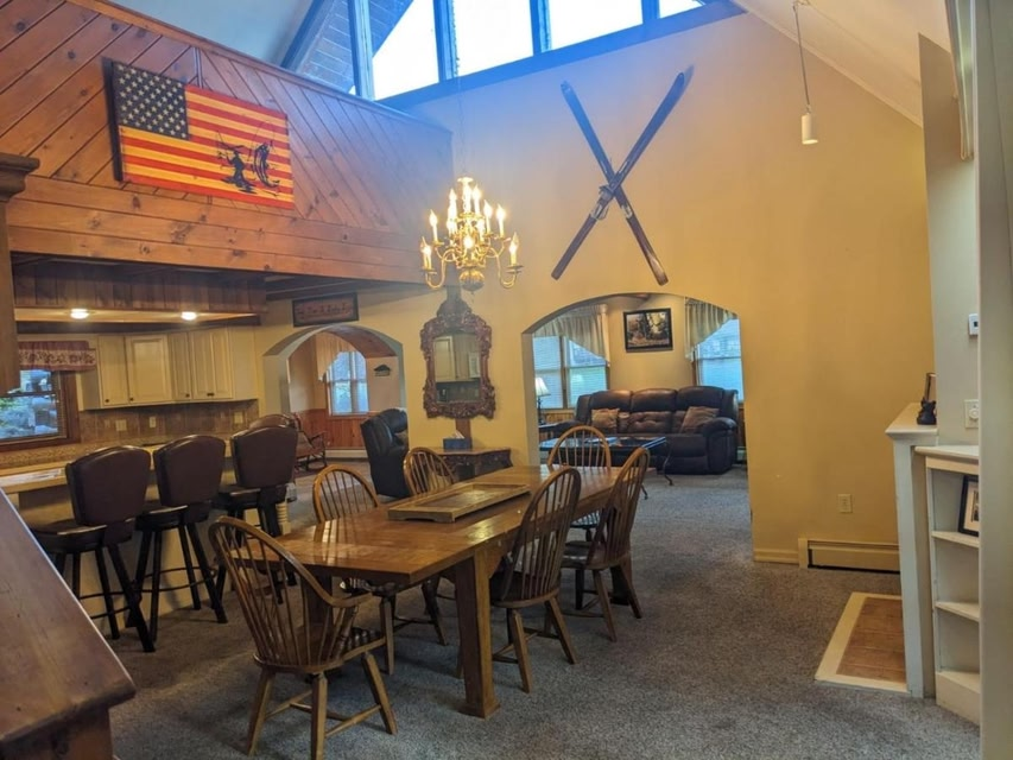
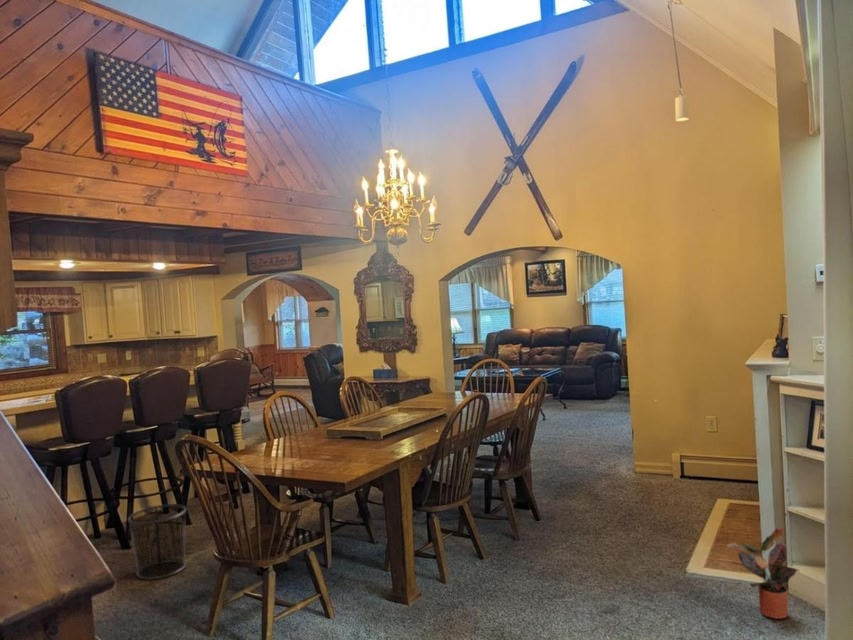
+ waste bin (159, 541)
+ potted plant (762, 572)
